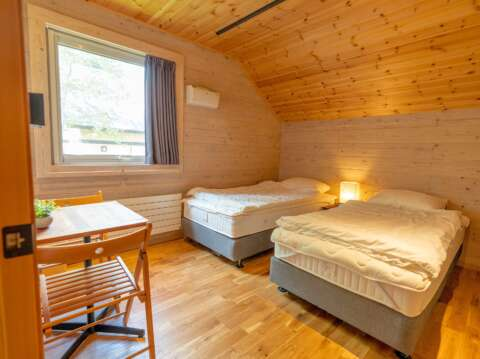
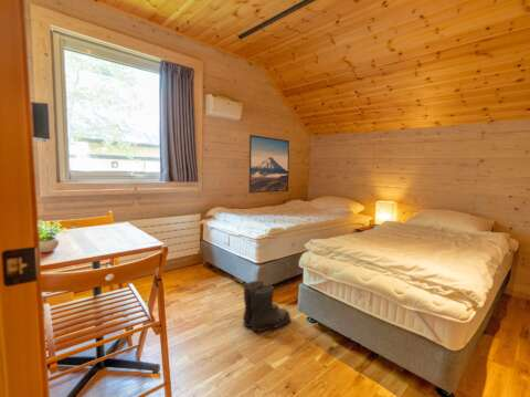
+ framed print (269, 165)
+ boots (266, 302)
